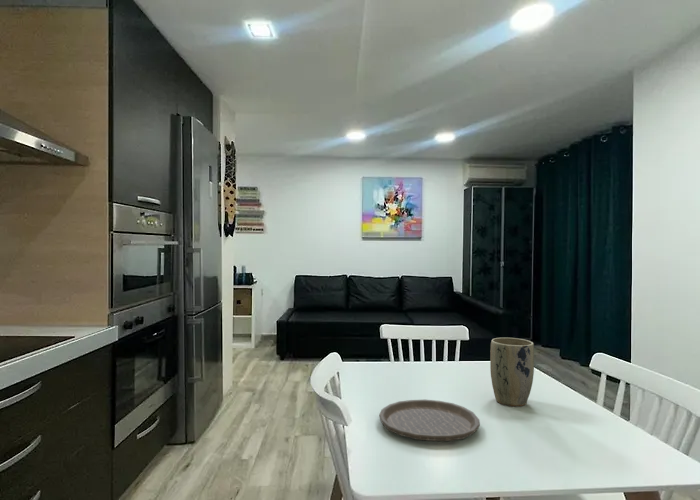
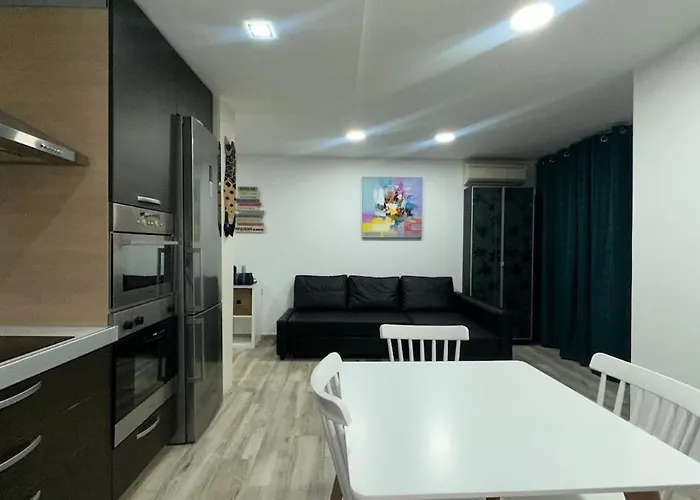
- plant pot (511, 371)
- plate (428, 419)
